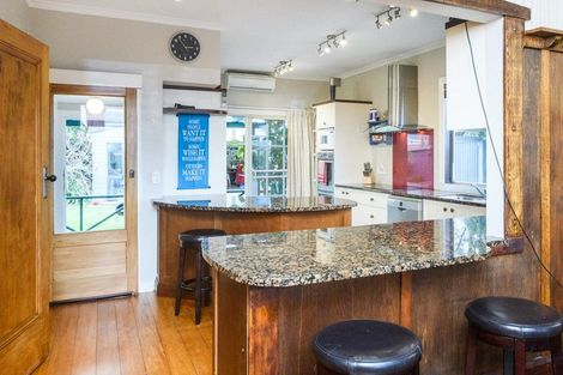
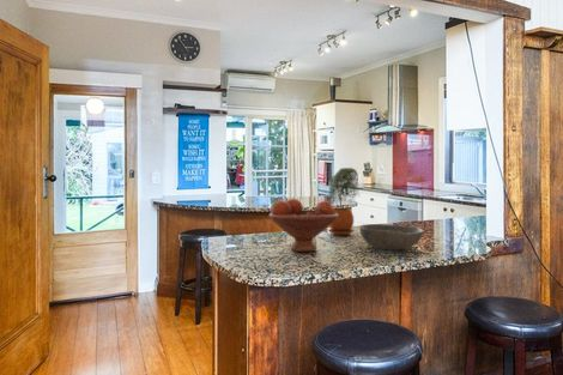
+ bowl (391, 237)
+ fruit bowl (303, 224)
+ potted plant (344, 199)
